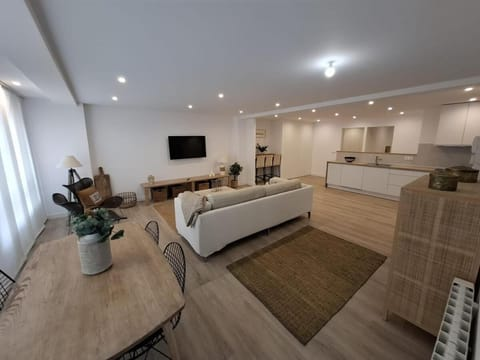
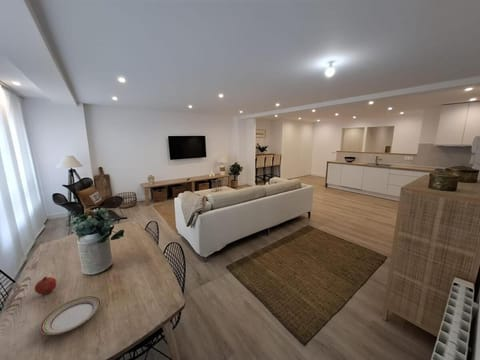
+ plate (73, 314)
+ fruit (45, 284)
